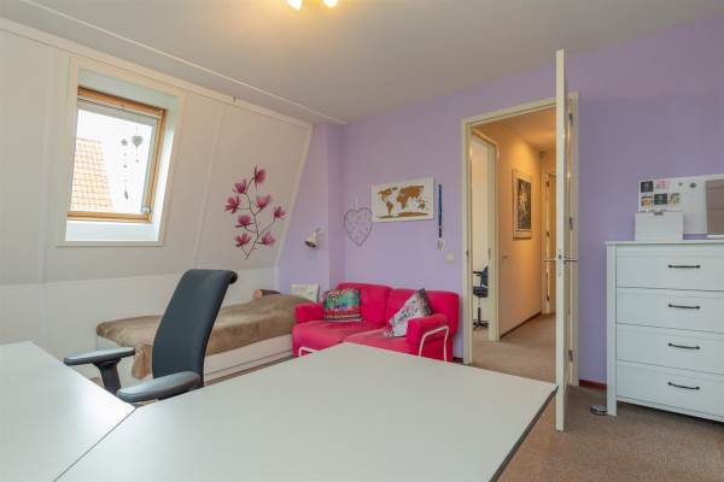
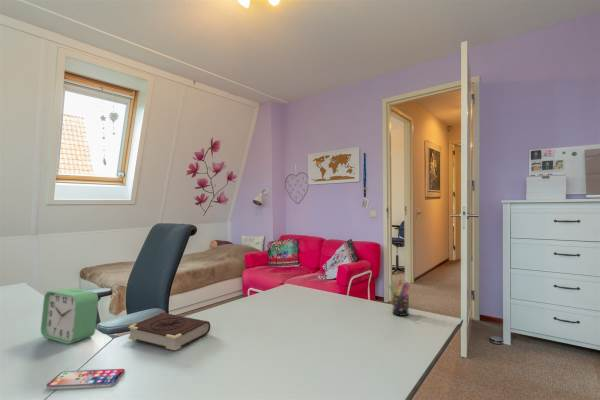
+ book (170, 329)
+ pen holder (398, 296)
+ smartphone (87, 378)
+ alarm clock (69, 313)
